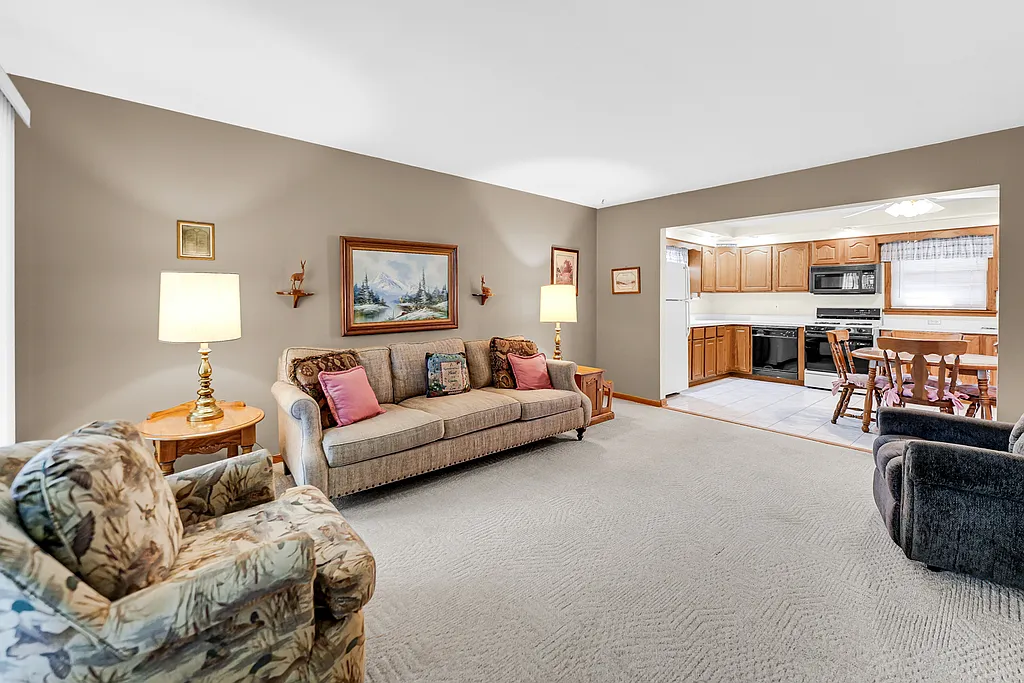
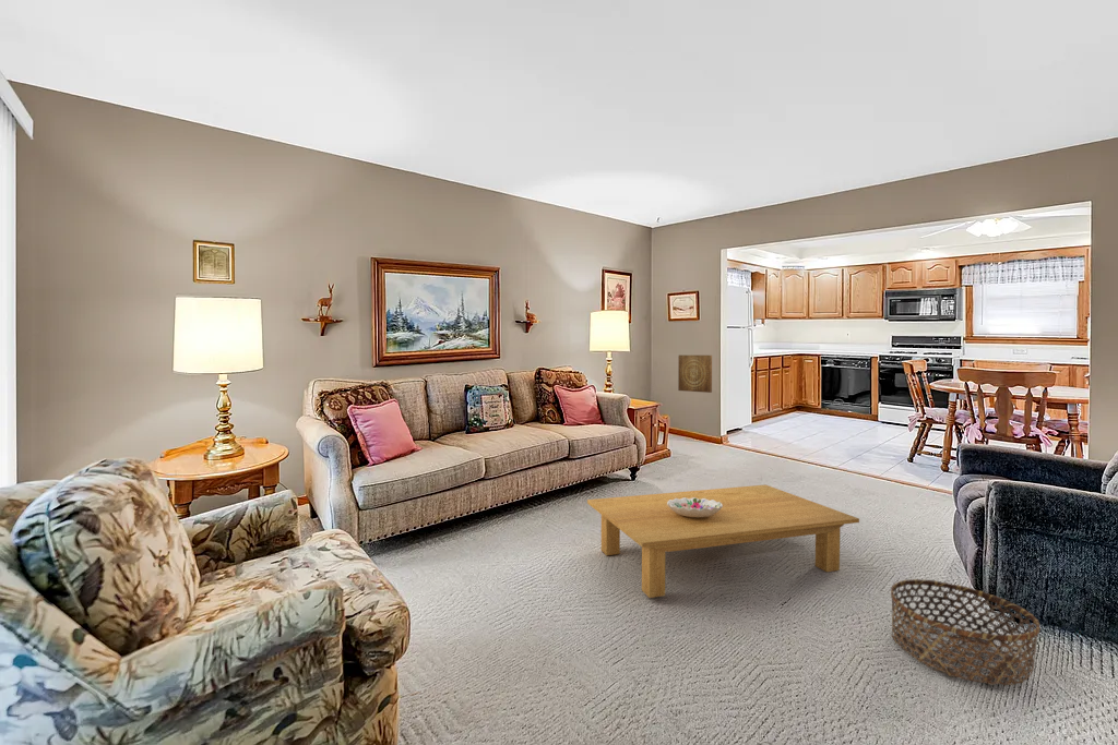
+ wall art (694, 373)
+ decorative bowl (694, 507)
+ coffee table (714, 533)
+ basket (958, 628)
